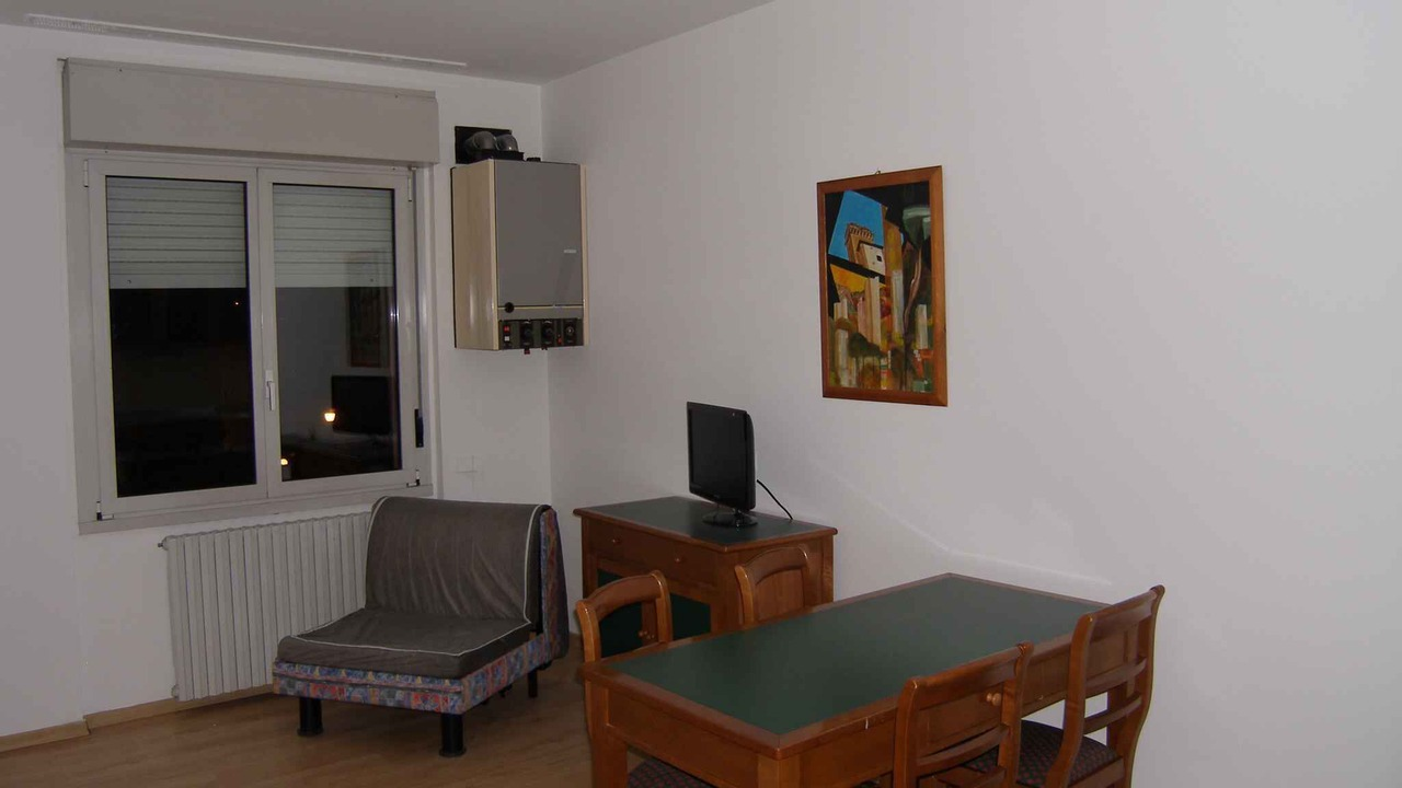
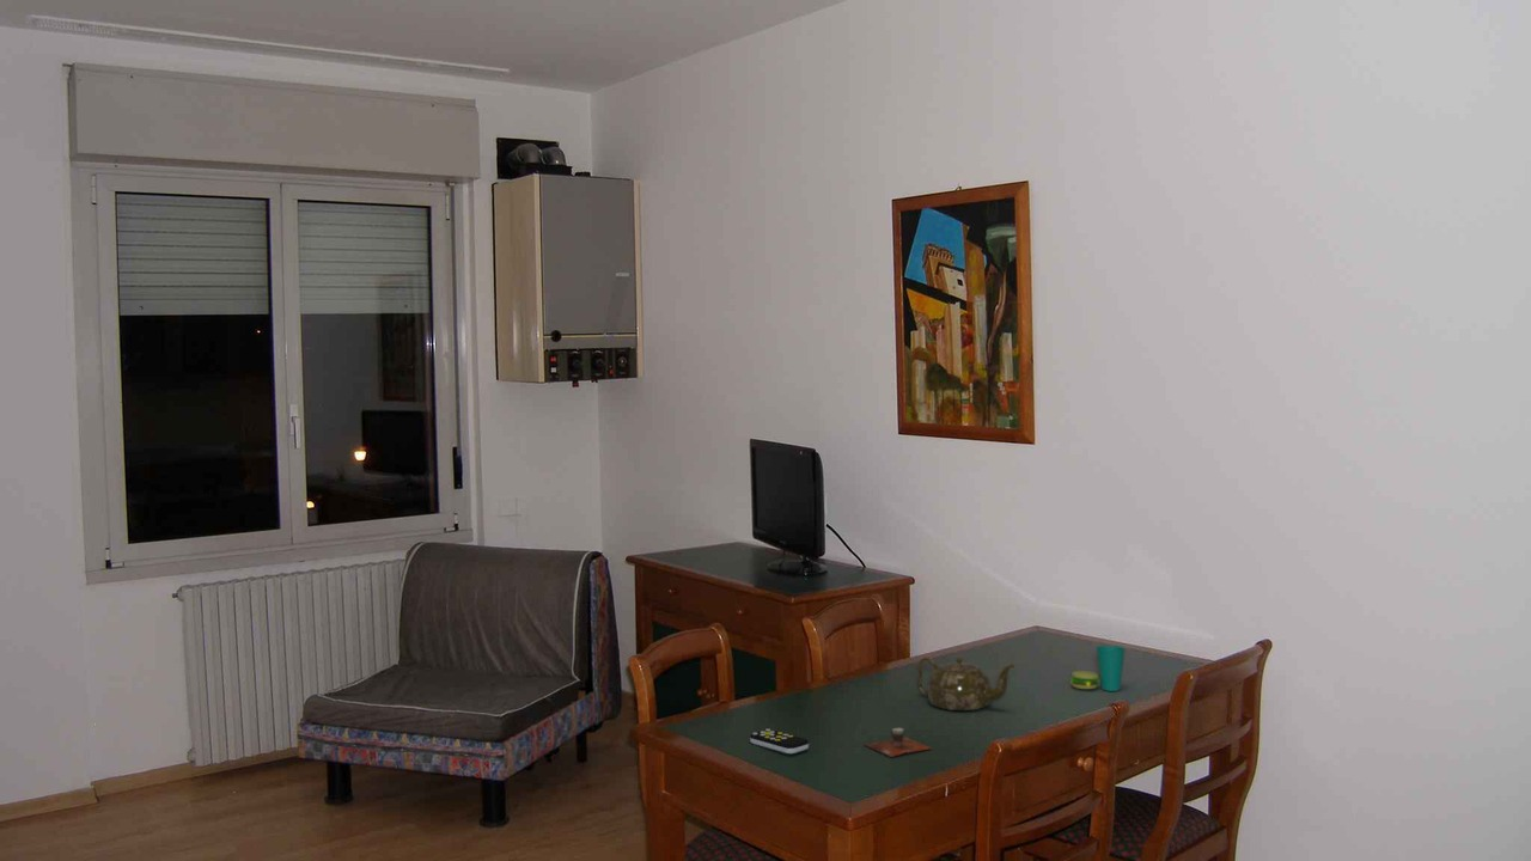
+ cup (1099, 667)
+ teapot (964, 680)
+ remote control (779, 740)
+ cup (897, 739)
